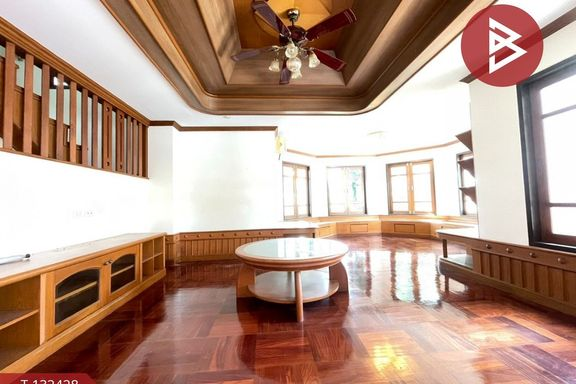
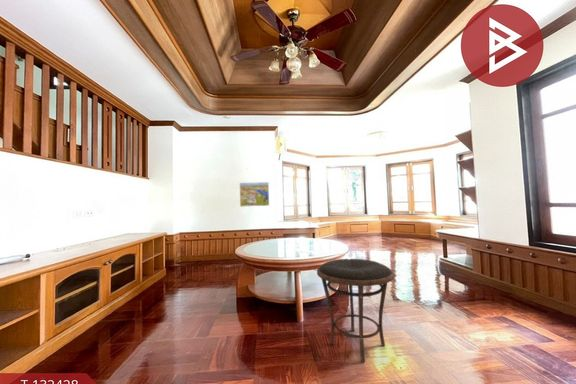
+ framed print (254, 194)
+ side table (358, 303)
